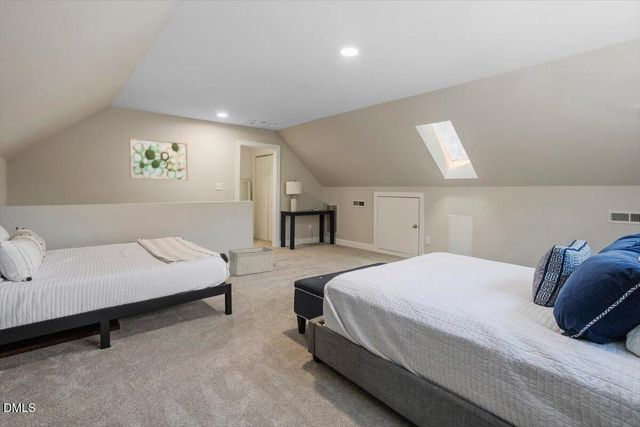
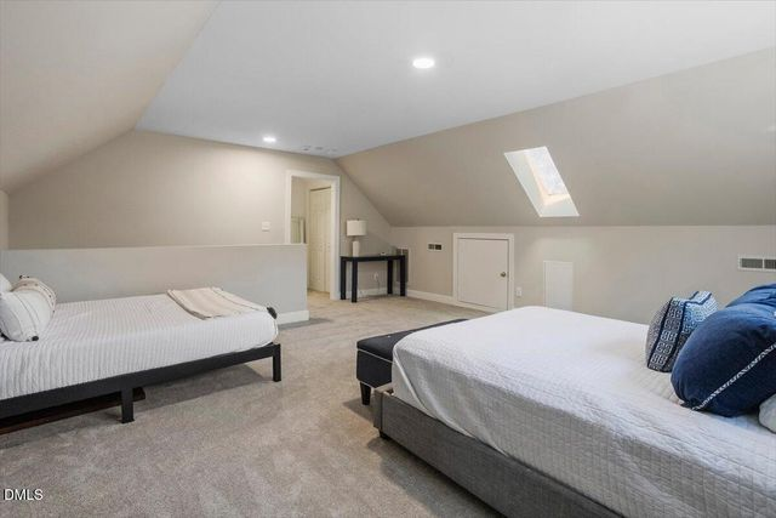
- wall art (160, 160)
- storage bin (251, 260)
